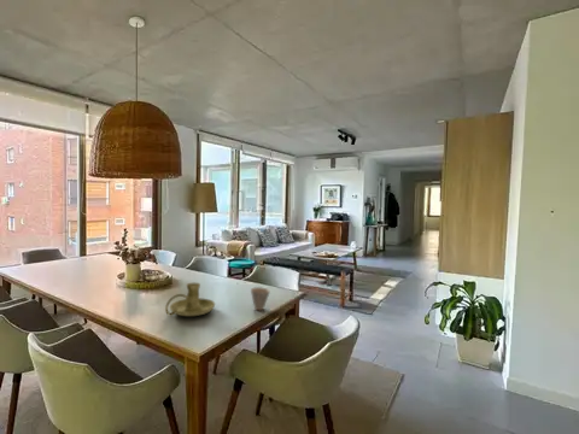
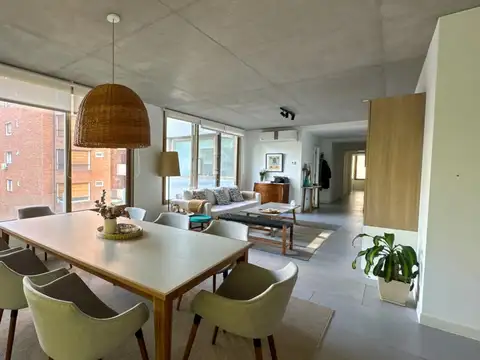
- candle holder (188, 299)
- cup (259, 299)
